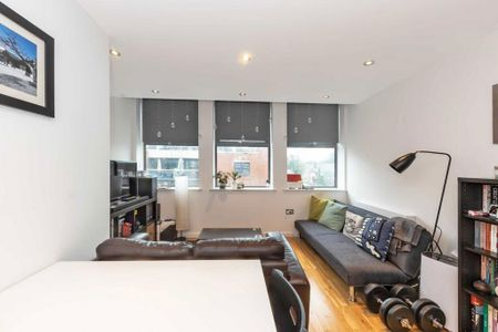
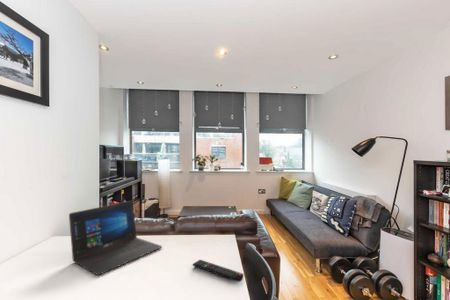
+ remote control (217, 270)
+ laptop (118, 231)
